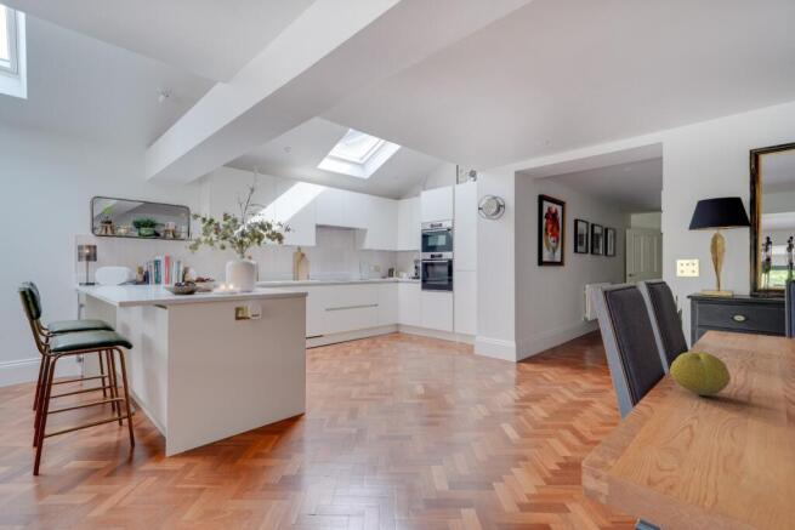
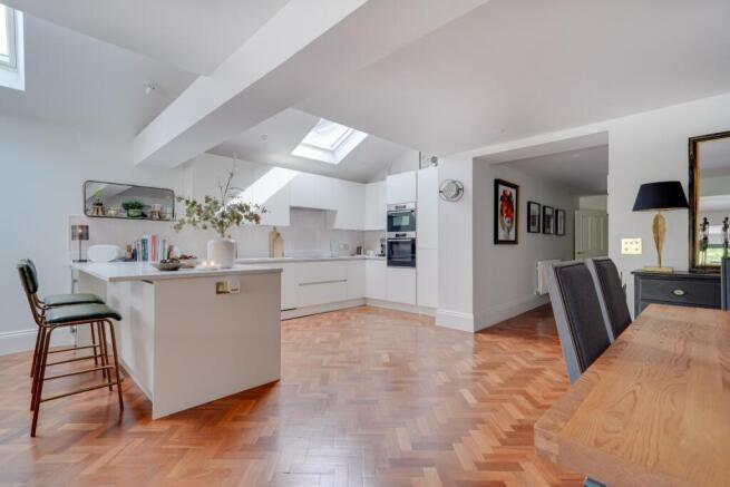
- fruit (699, 372)
